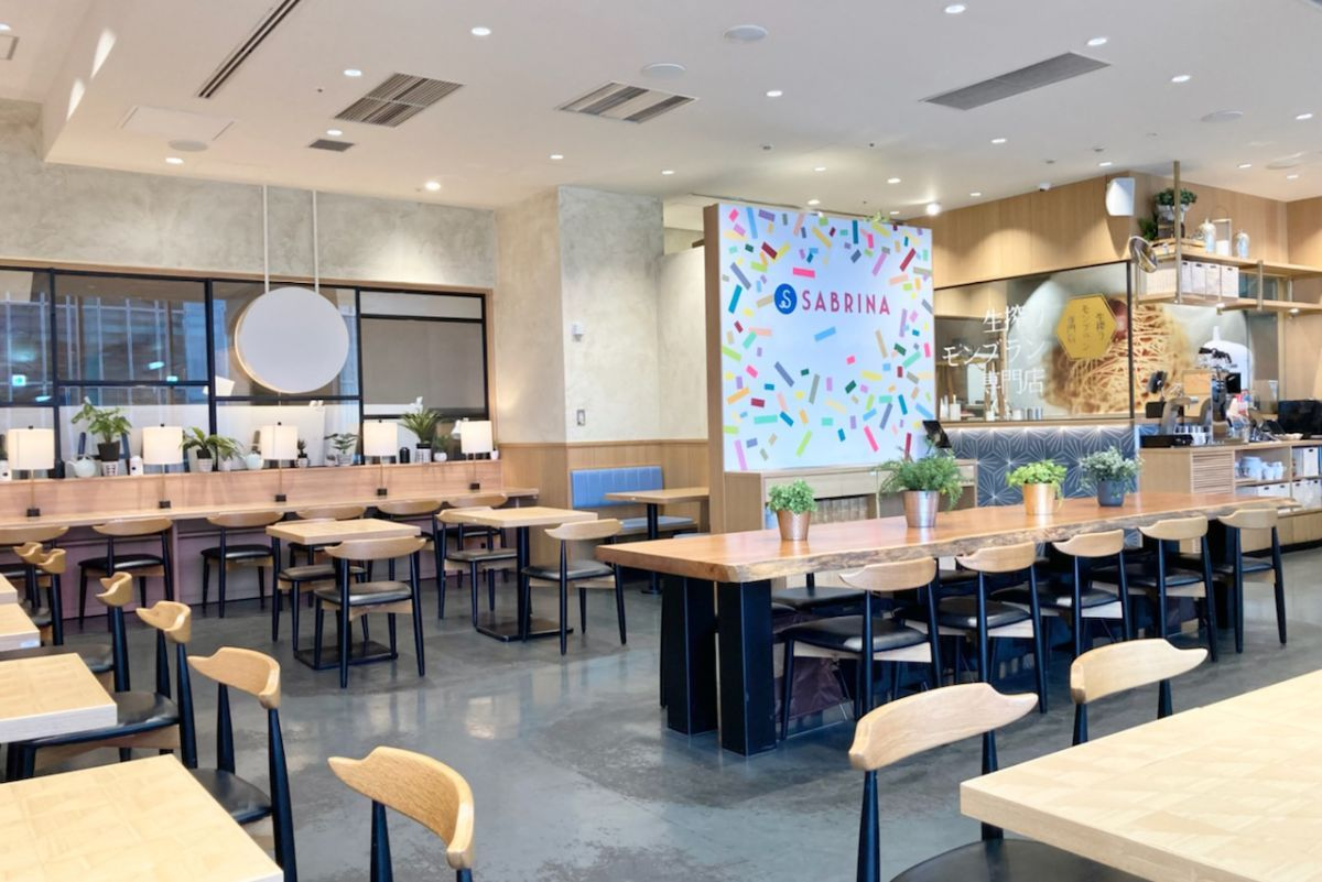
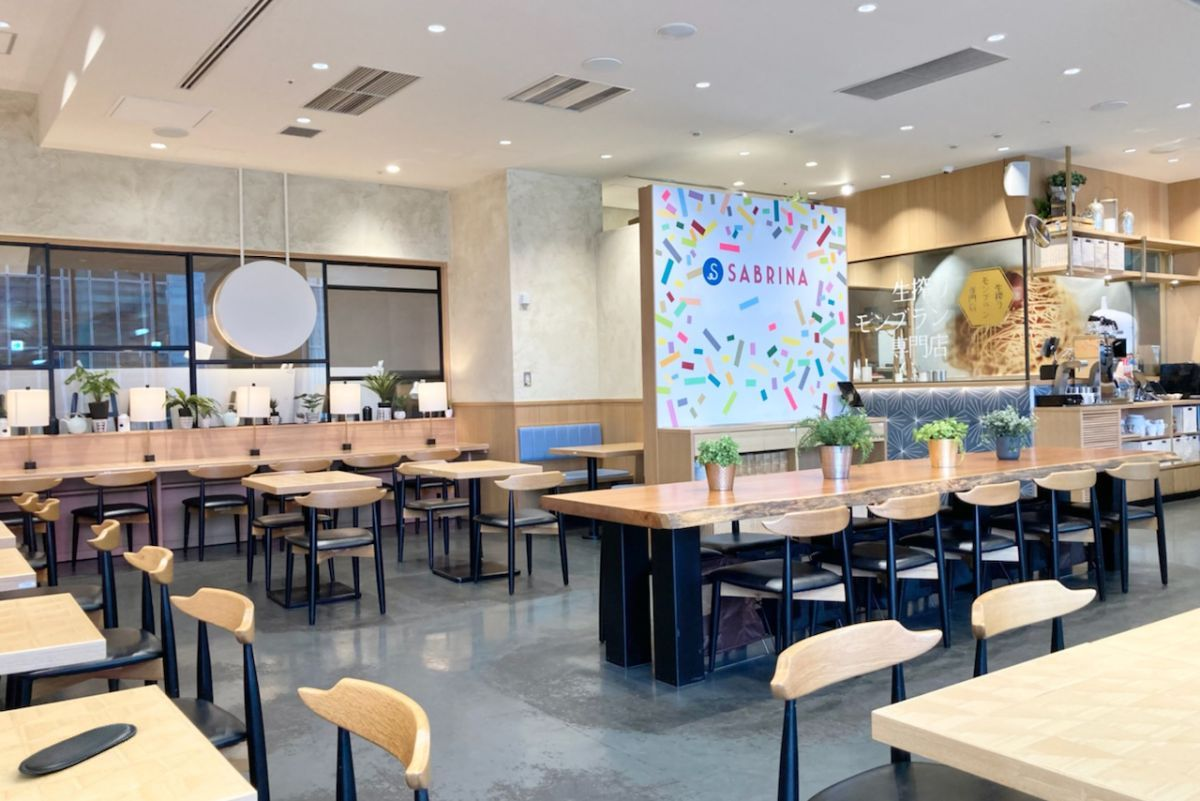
+ oval tray (80, 746)
